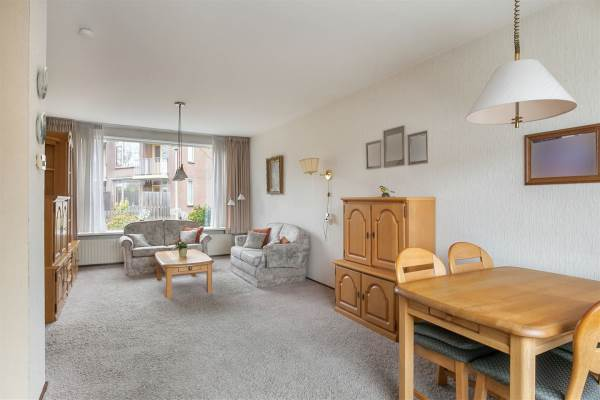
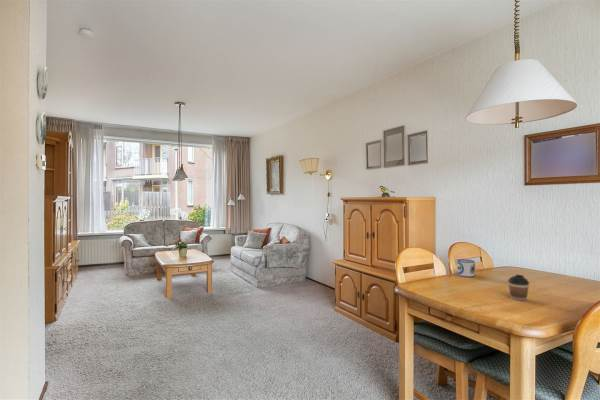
+ coffee cup (518, 287)
+ mug (467, 267)
